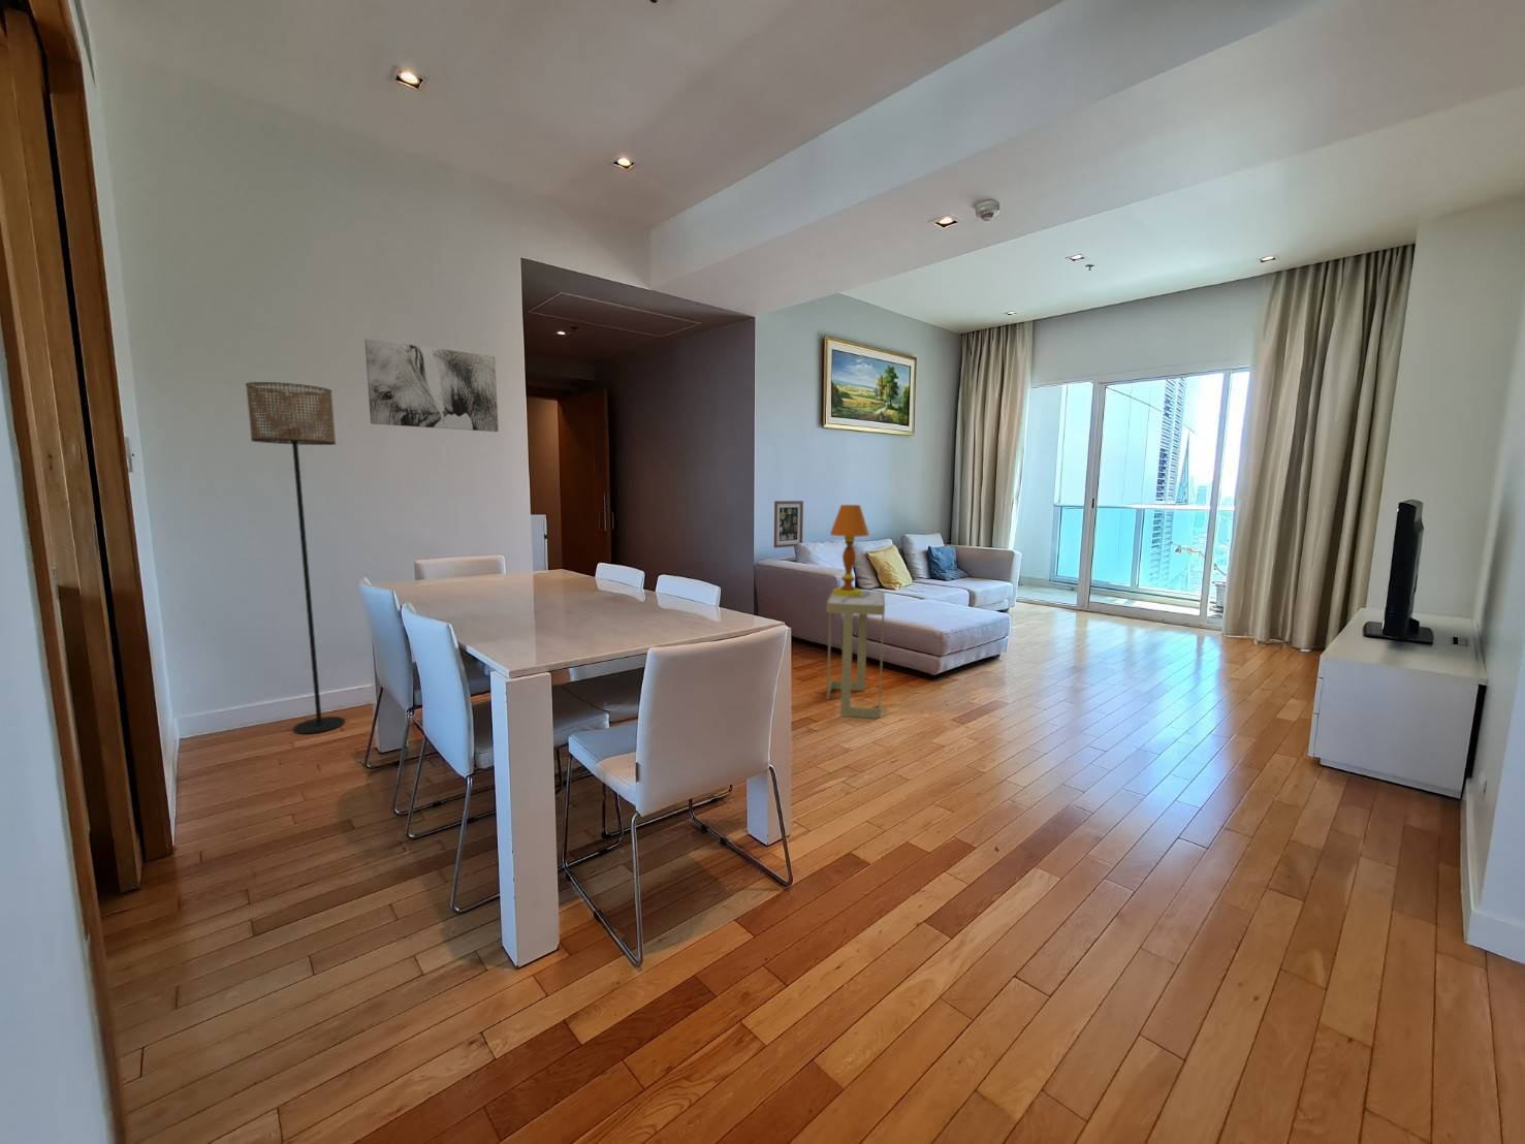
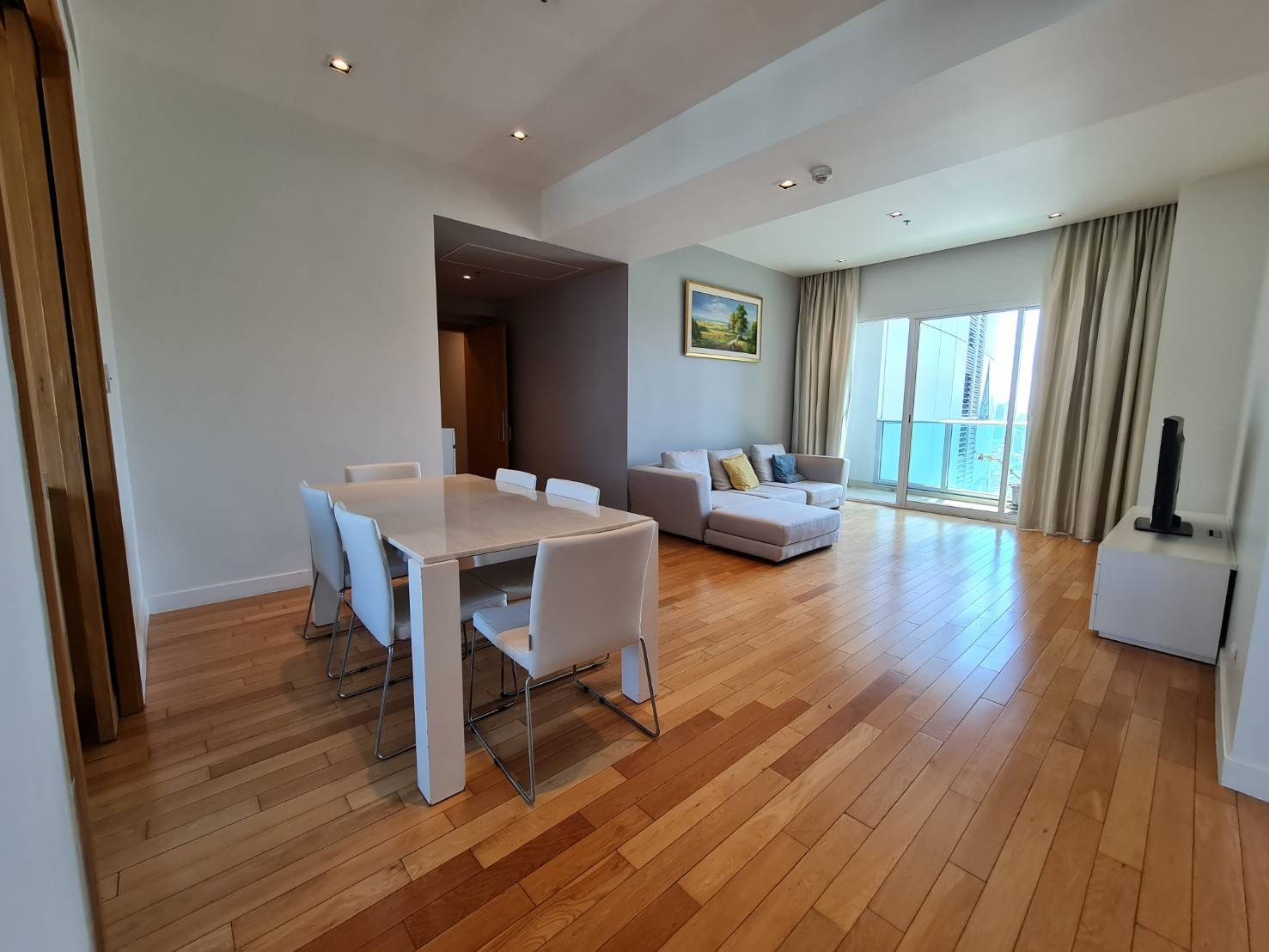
- wall art (436, 388)
- table lamp (848, 550)
- side table (858, 649)
- wall art (788, 524)
- floor lamp (304, 562)
